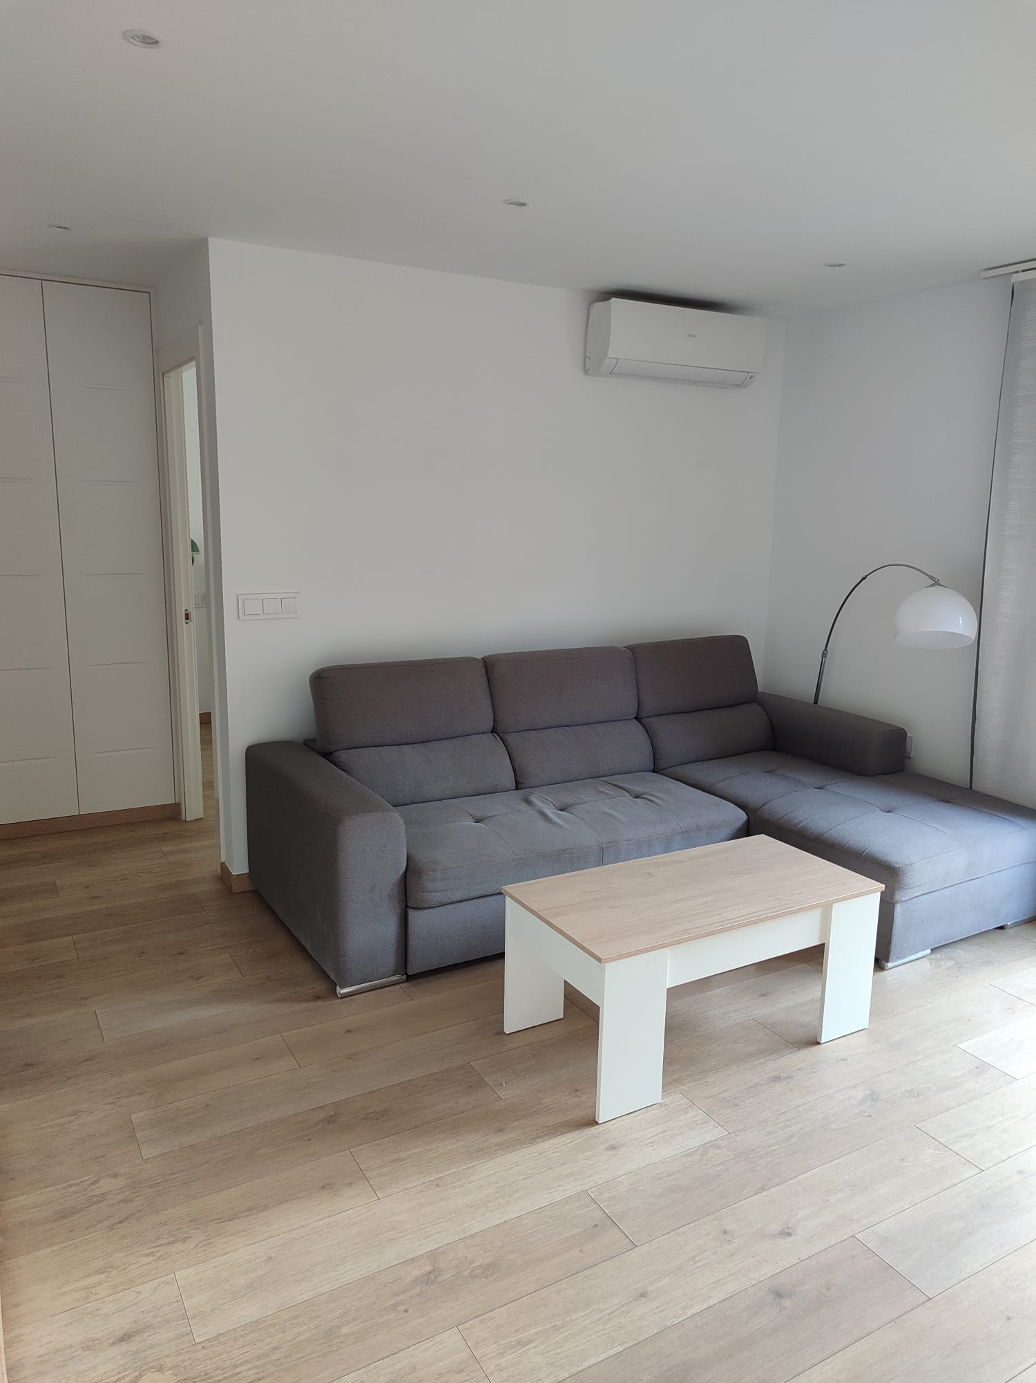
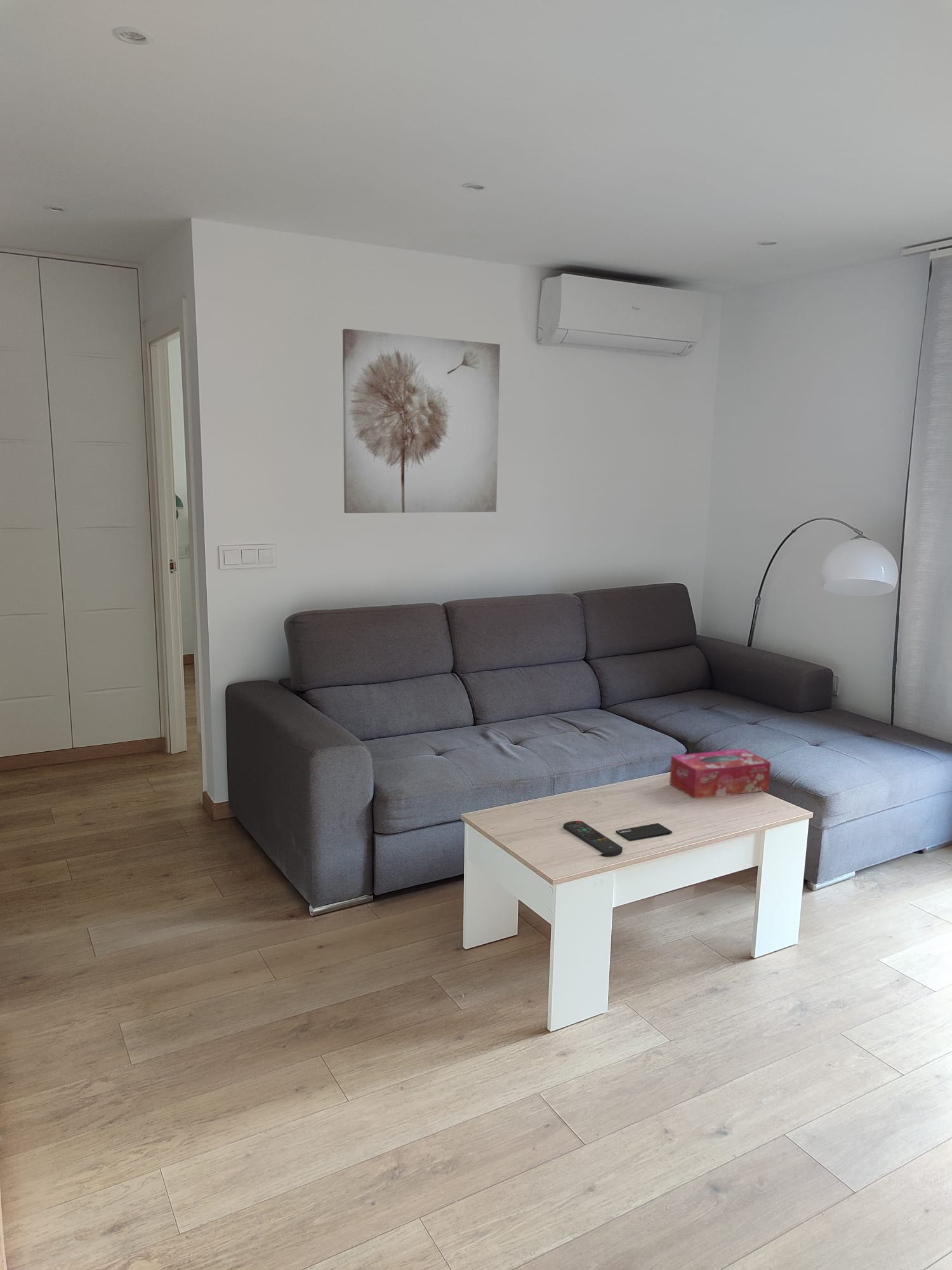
+ wall art (424, 426)
+ tissue box (719, 773)
+ smartphone (644, 831)
+ remote control (592, 838)
